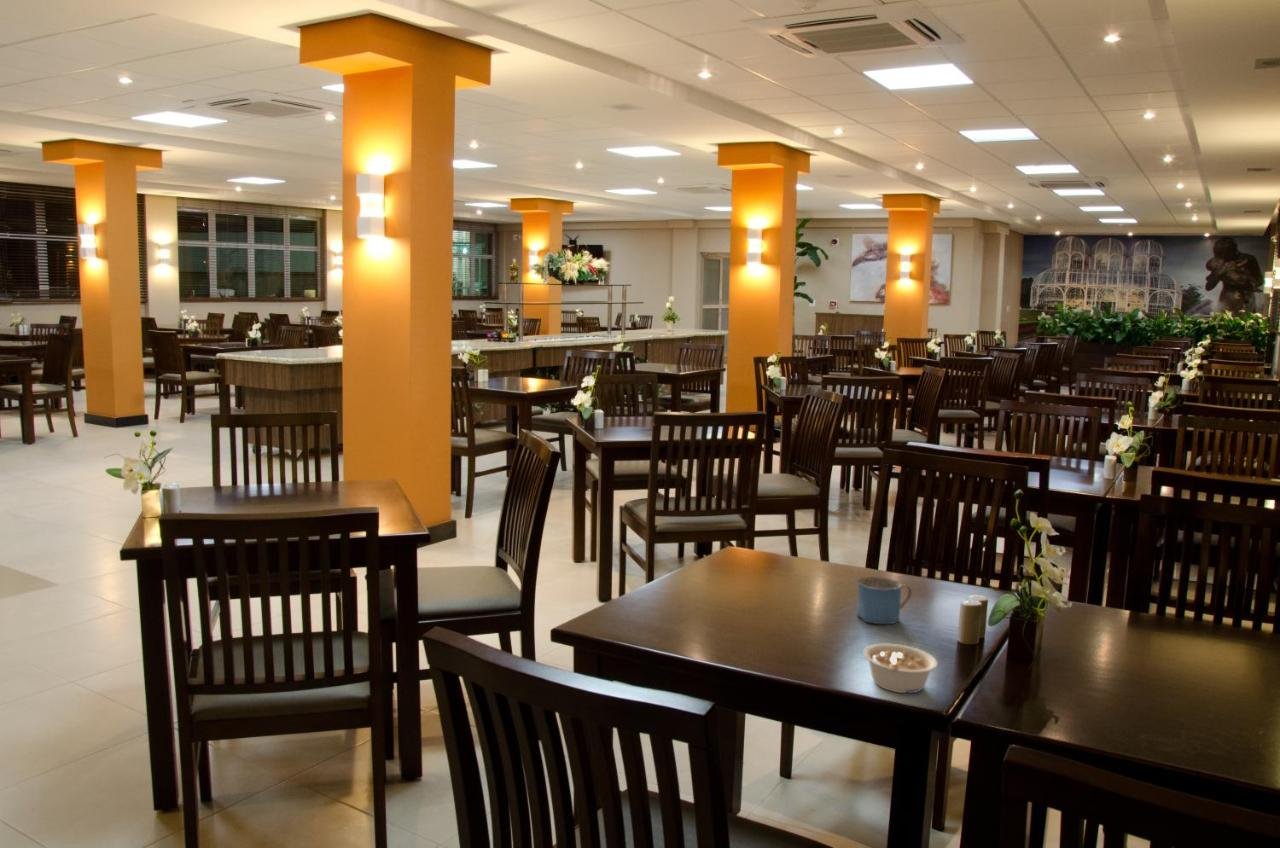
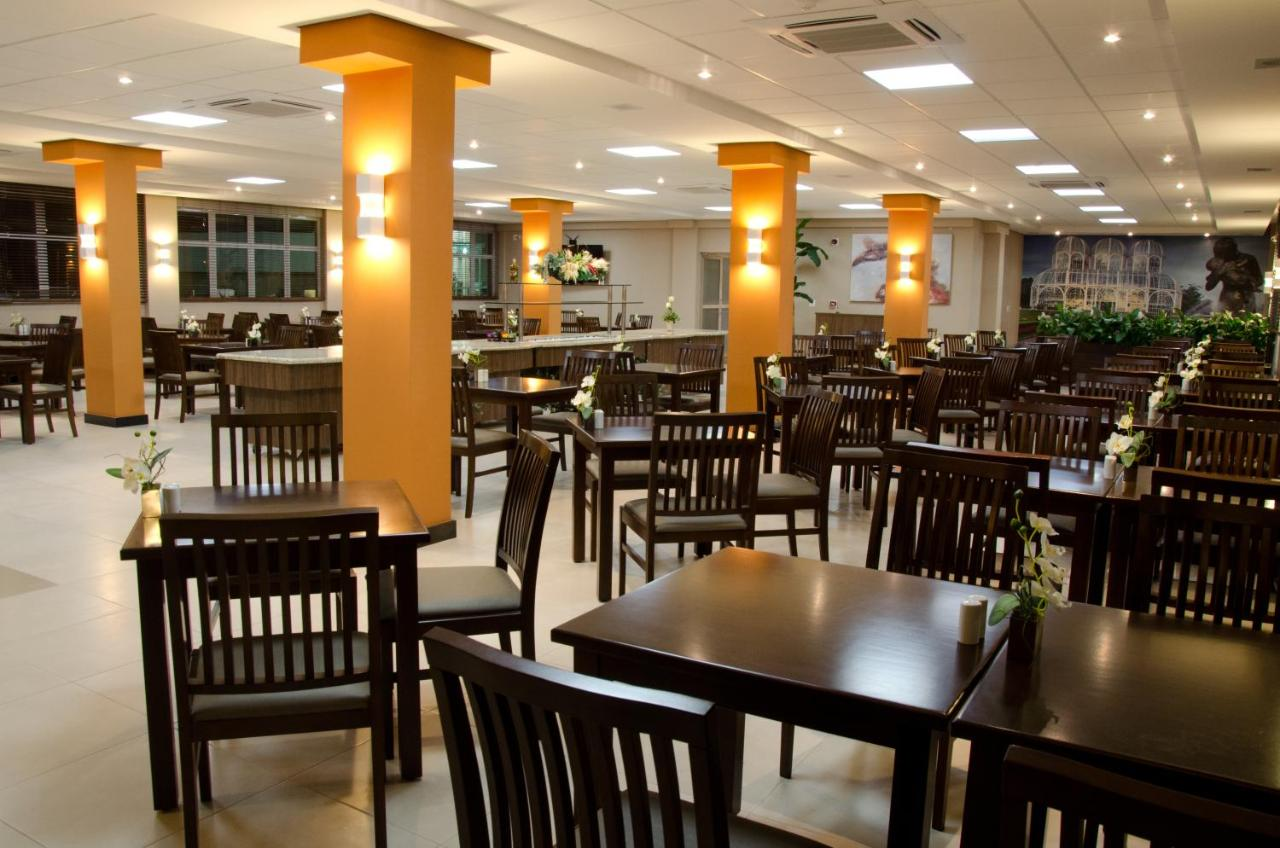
- mug (884, 600)
- legume (900, 668)
